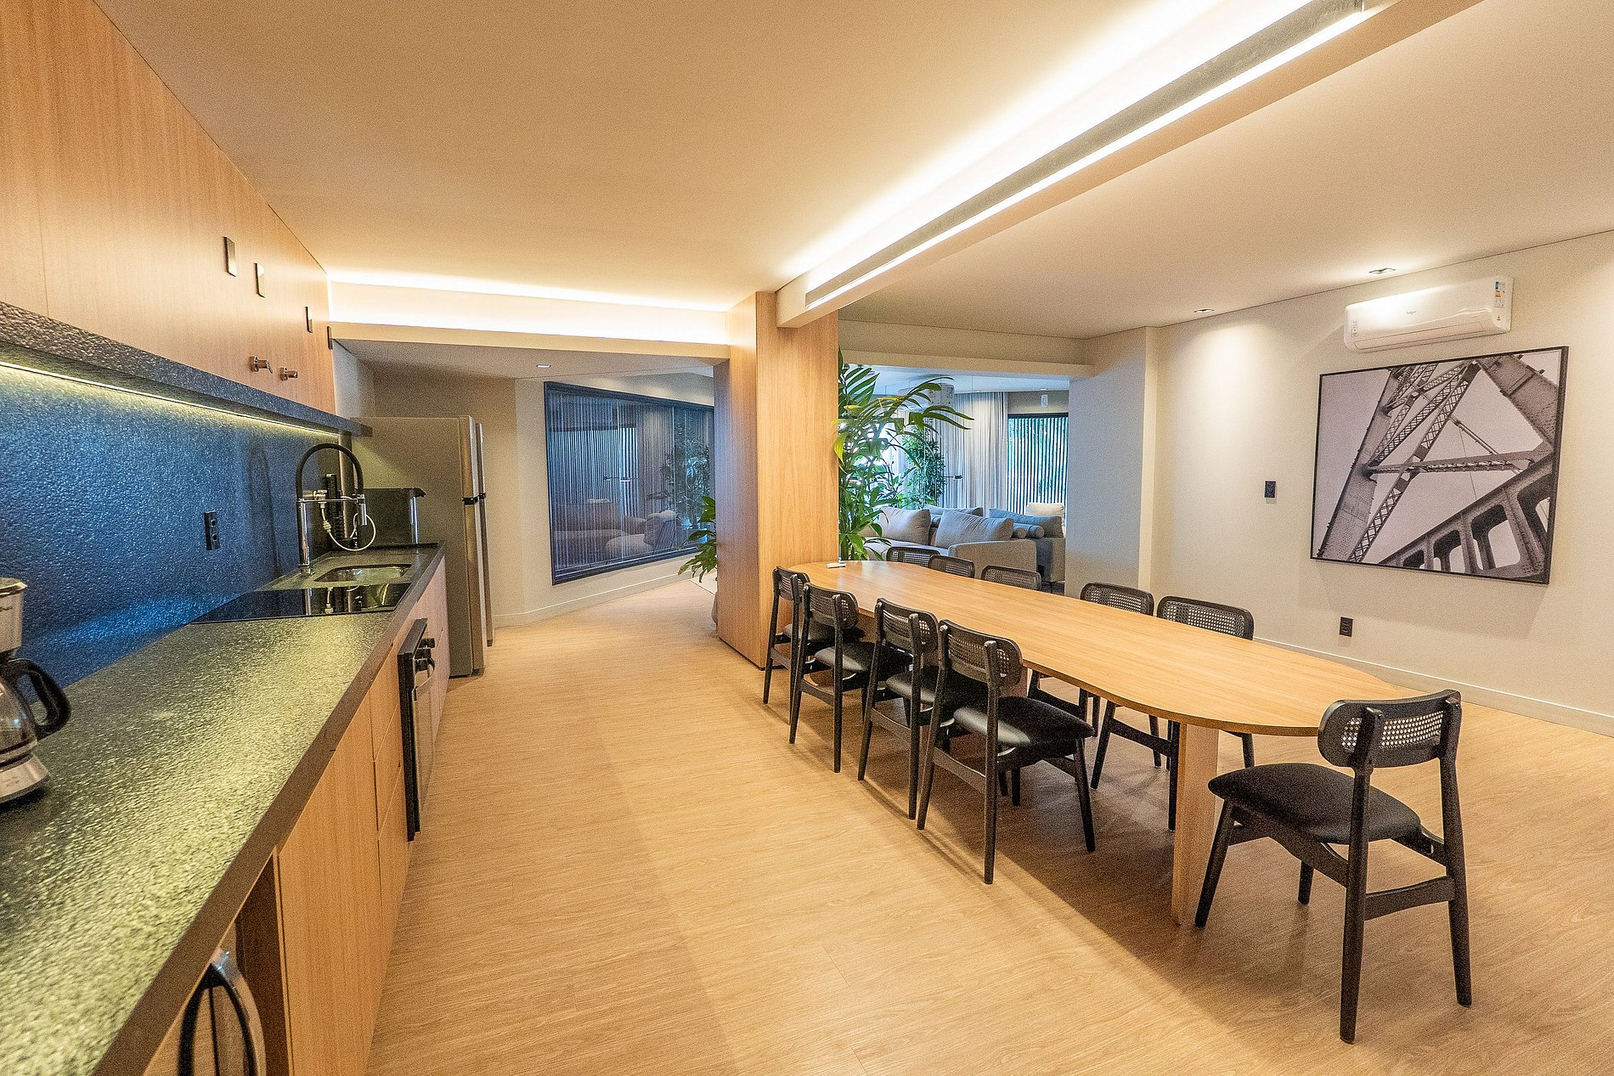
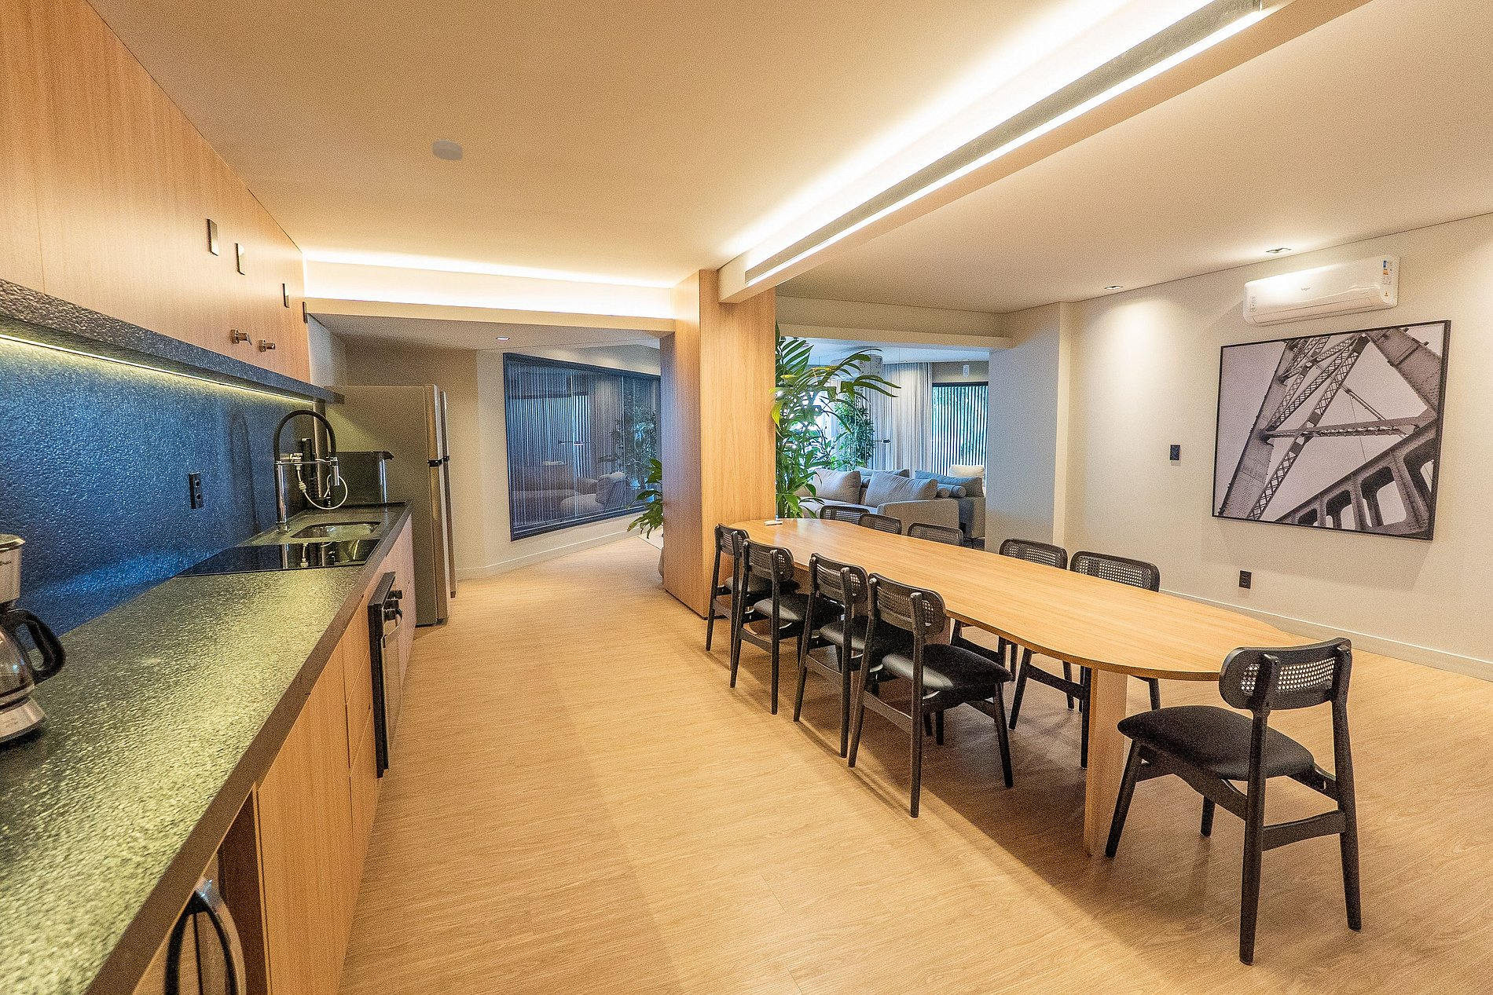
+ smoke detector (447, 148)
